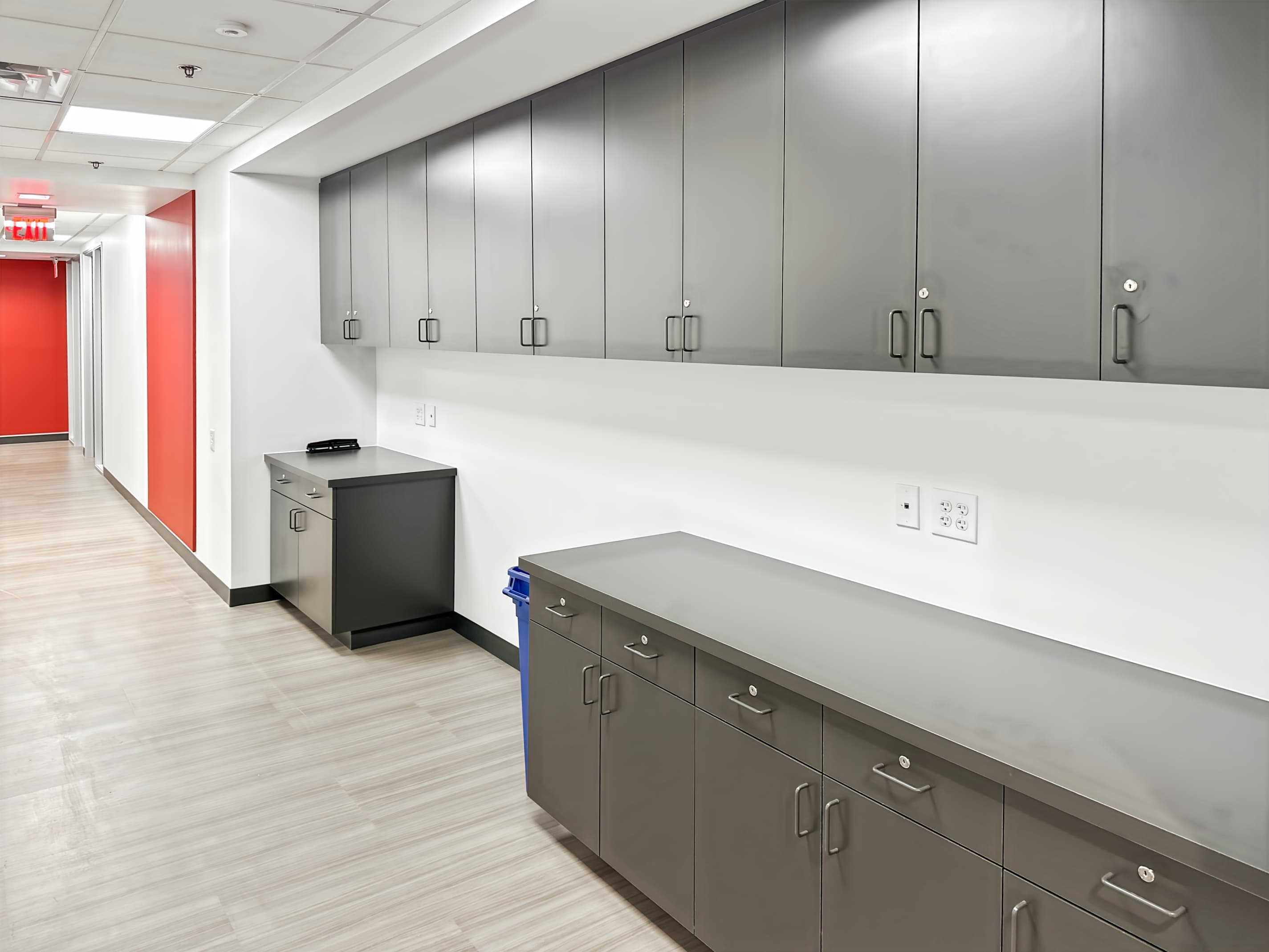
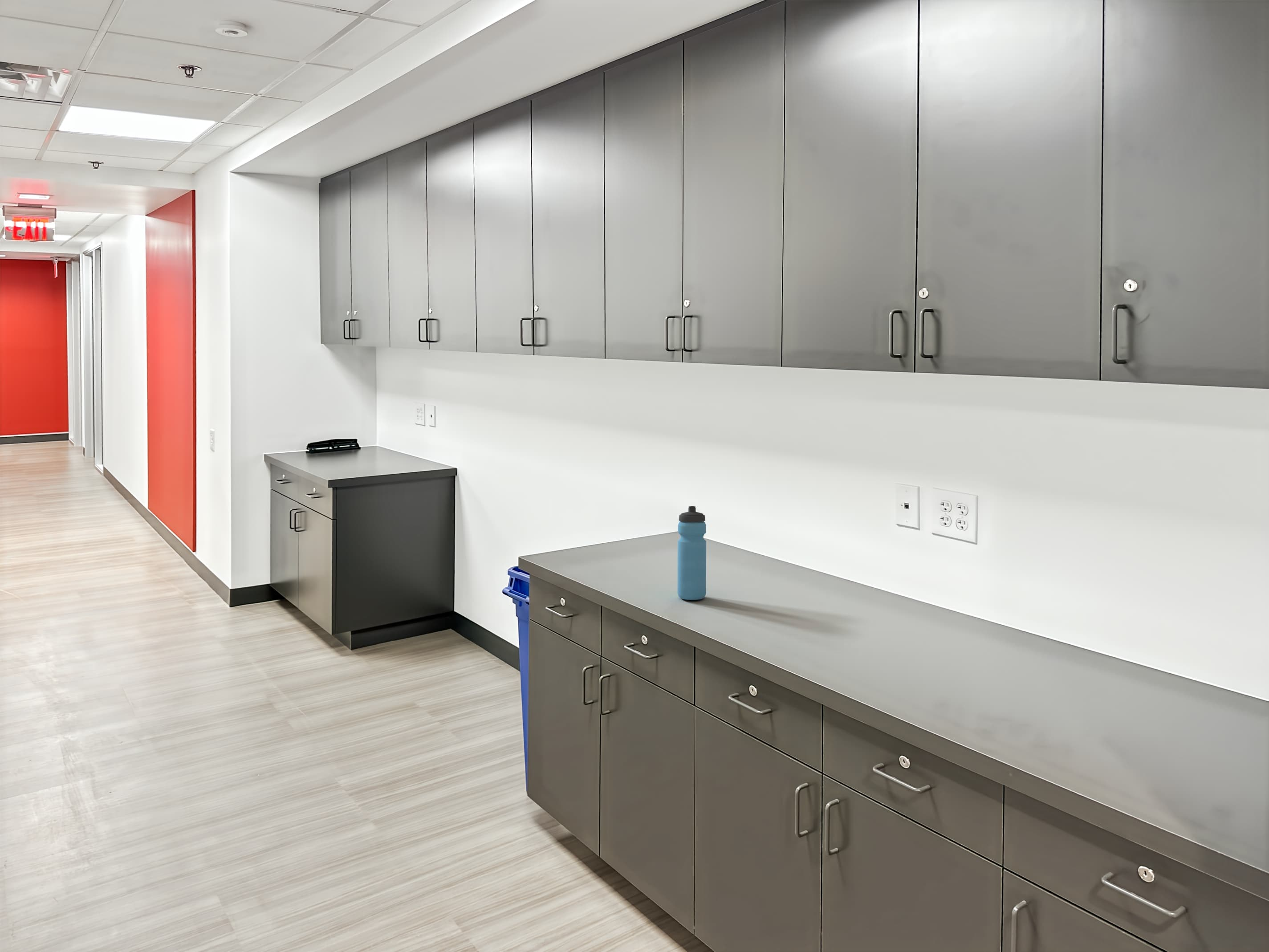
+ water bottle (691, 552)
